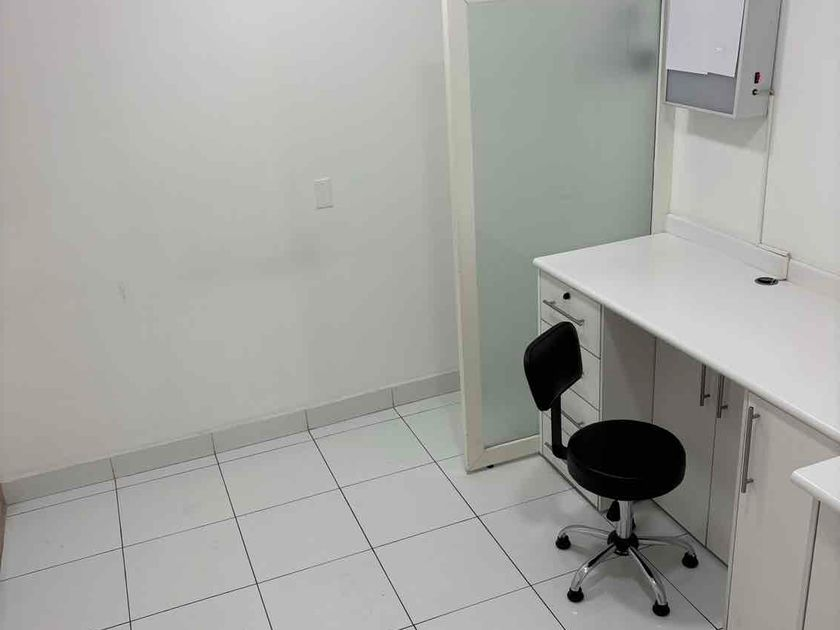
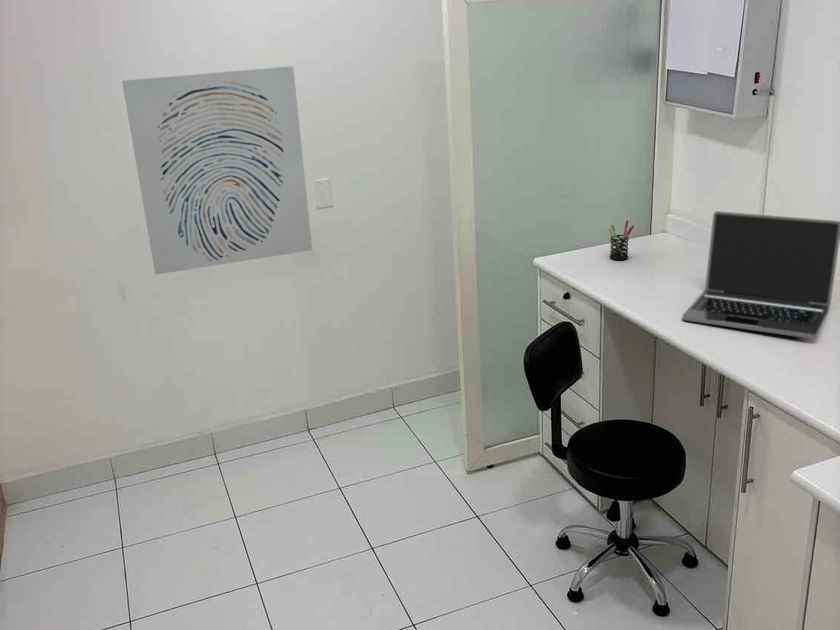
+ laptop (761, 271)
+ pen holder (619, 239)
+ wall art (223, 171)
